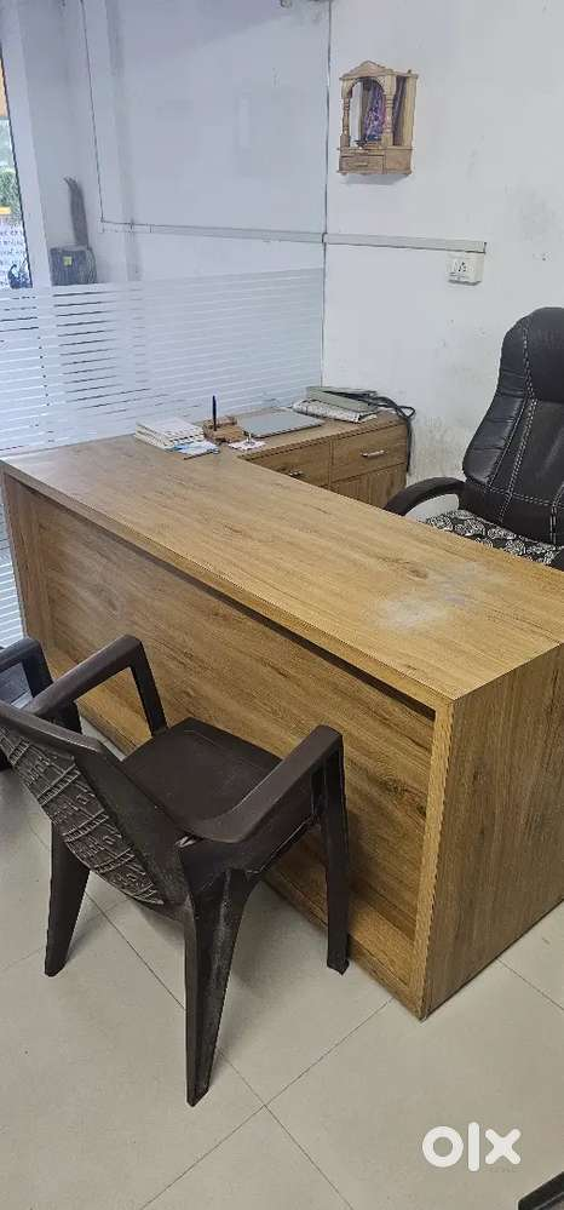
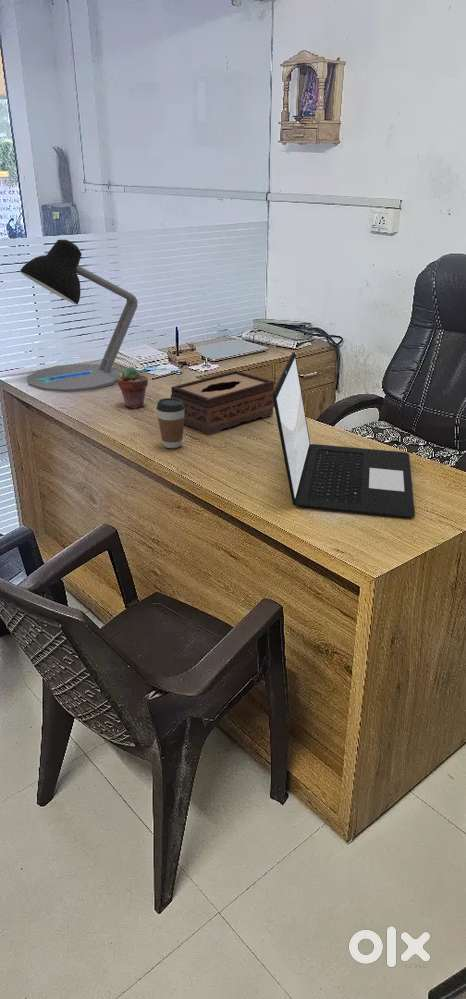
+ tissue box (223, 401)
+ laptop (348, 447)
+ potted succulent (133, 386)
+ coffee cup (171, 423)
+ desk lamp (77, 304)
